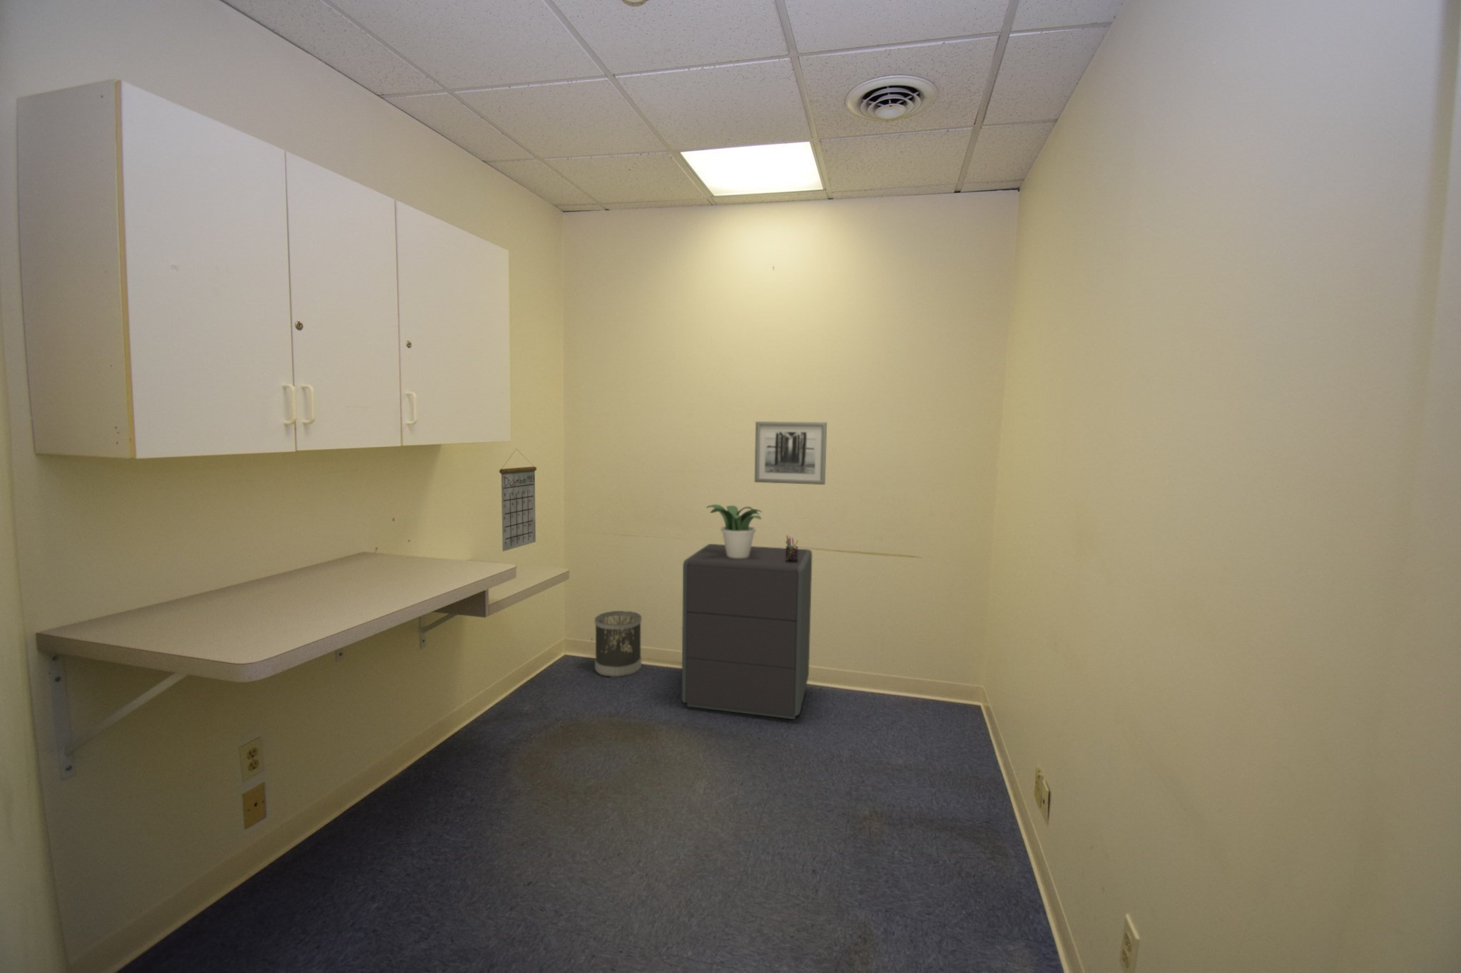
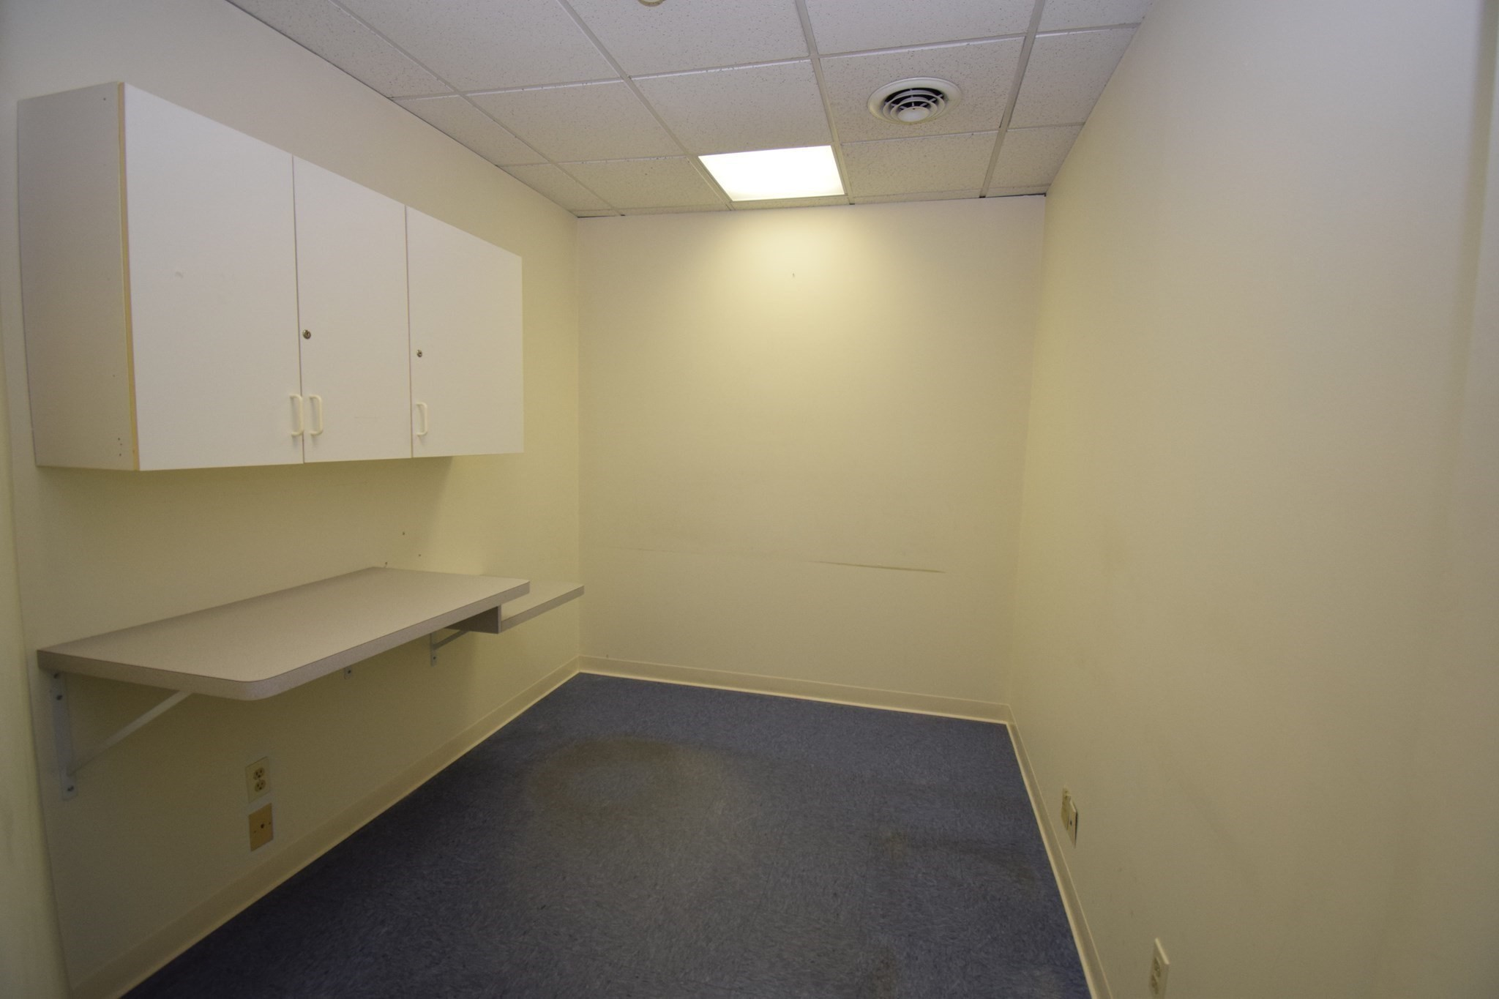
- wastebasket (618, 642)
- calendar (518, 497)
- pen holder (790, 548)
- potted plant (732, 530)
- filing cabinet (750, 624)
- wall art (790, 453)
